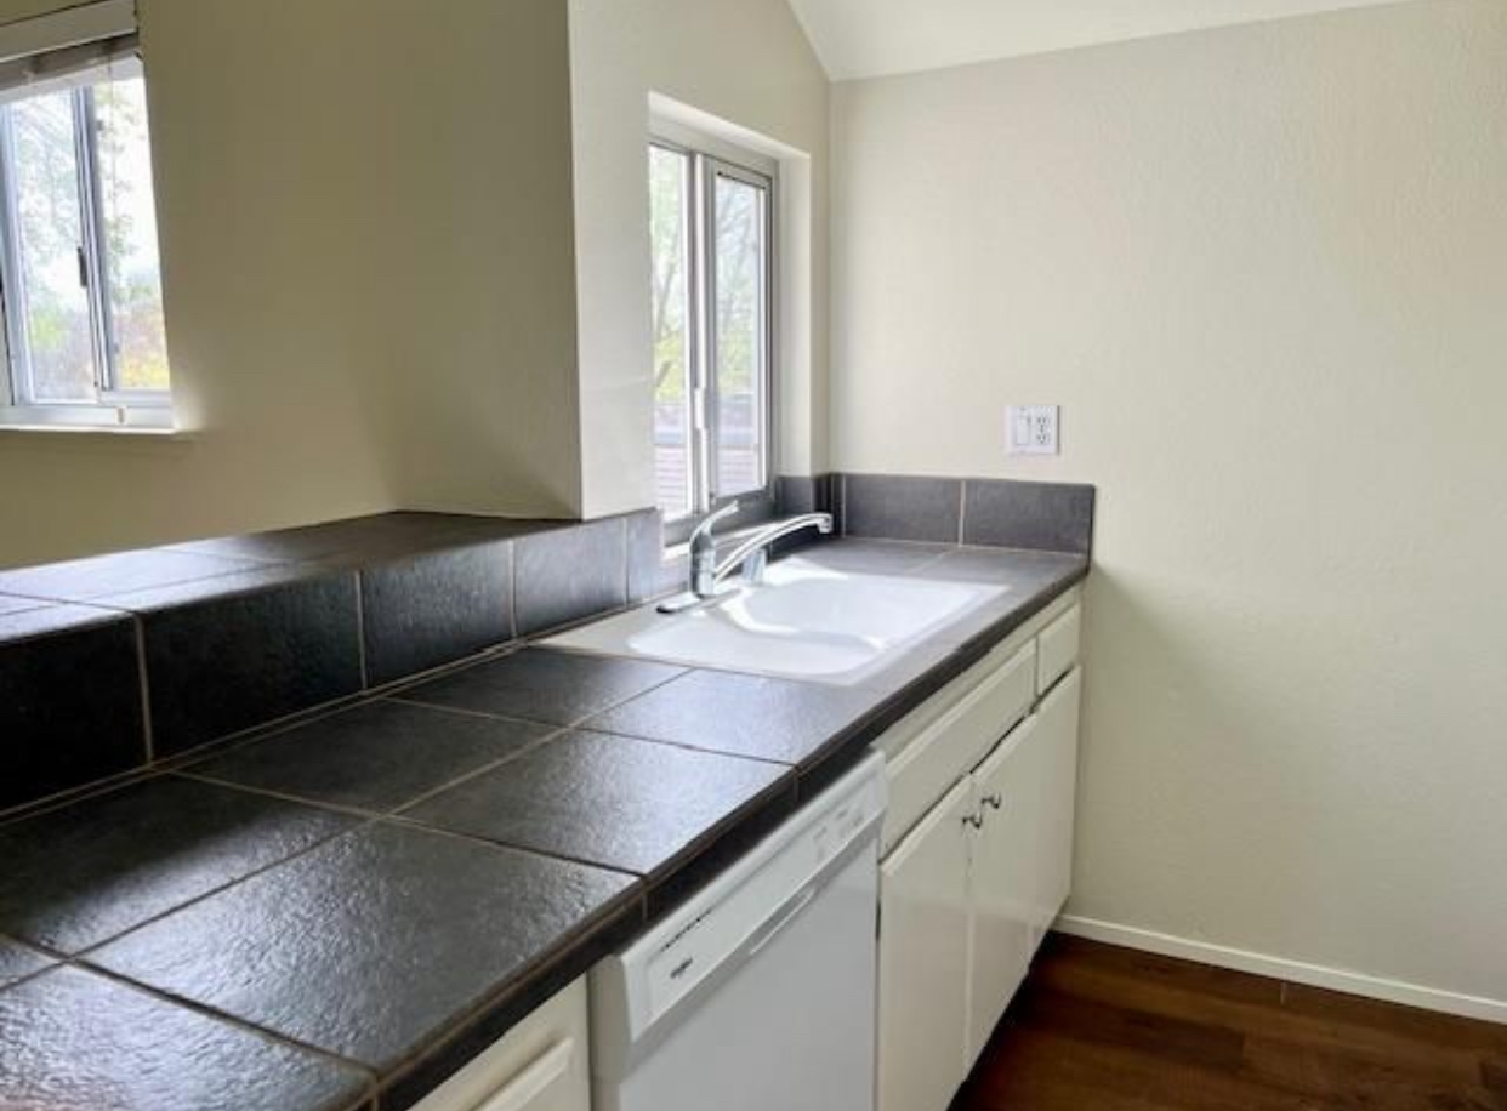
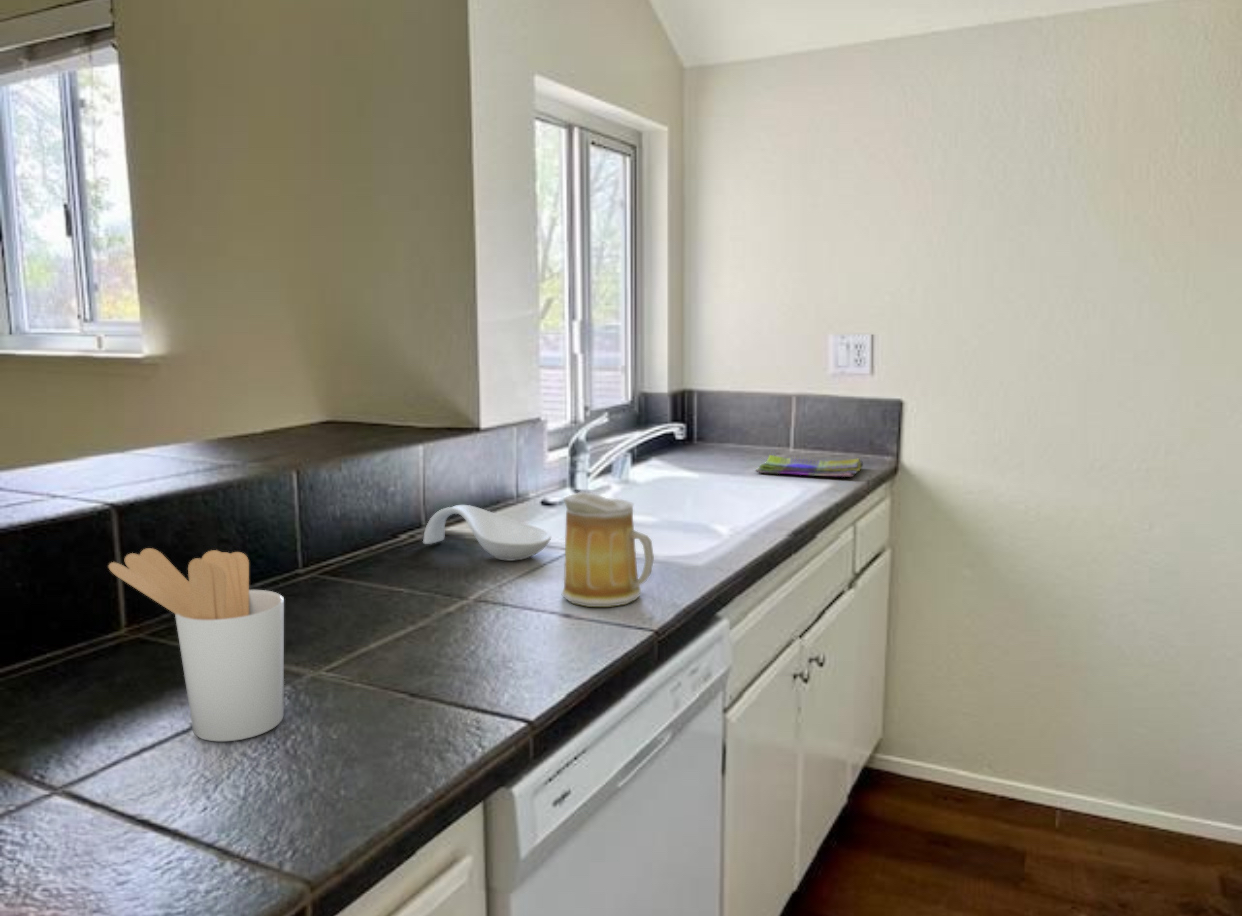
+ mug (607, 544)
+ spoon rest (484, 530)
+ utensil holder (204, 636)
+ dish towel (811, 465)
